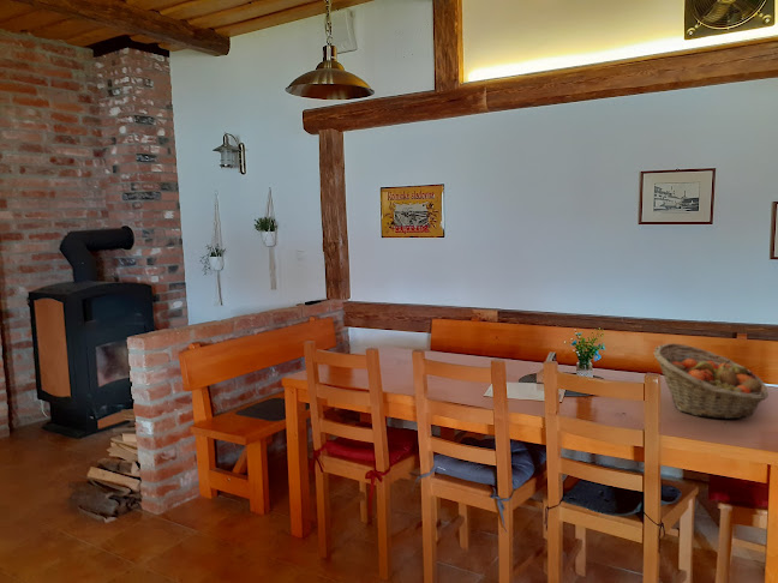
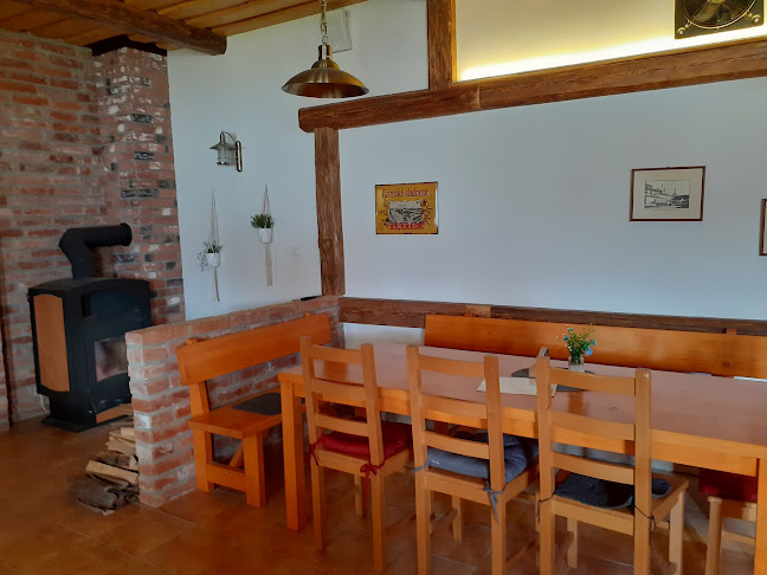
- fruit basket (708, 378)
